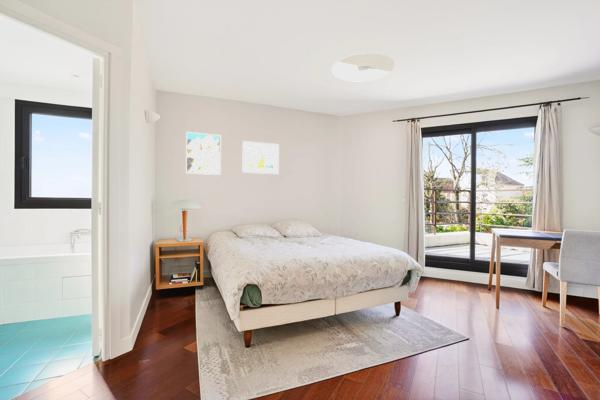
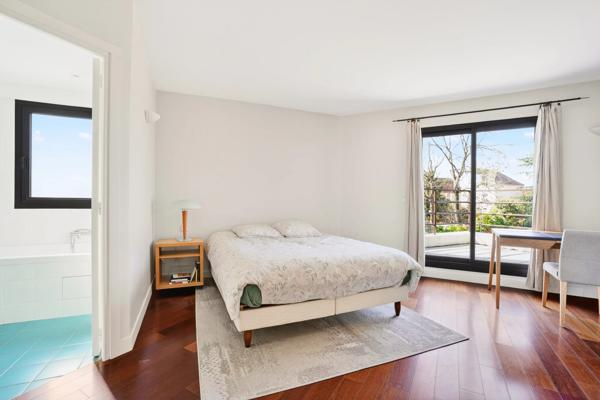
- ceiling light (362, 65)
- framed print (203, 153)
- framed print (261, 158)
